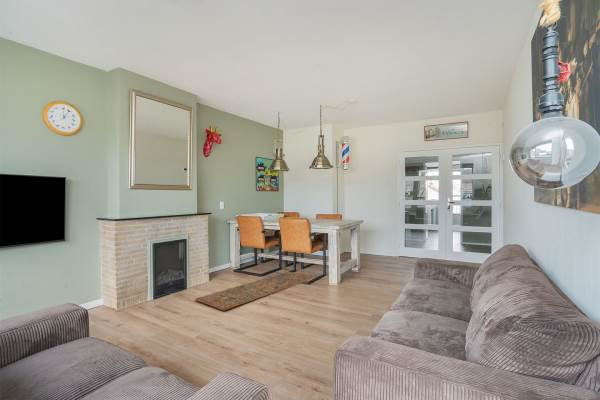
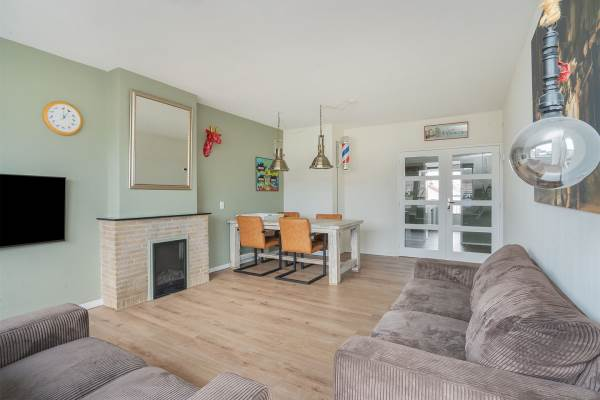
- rug (266, 285)
